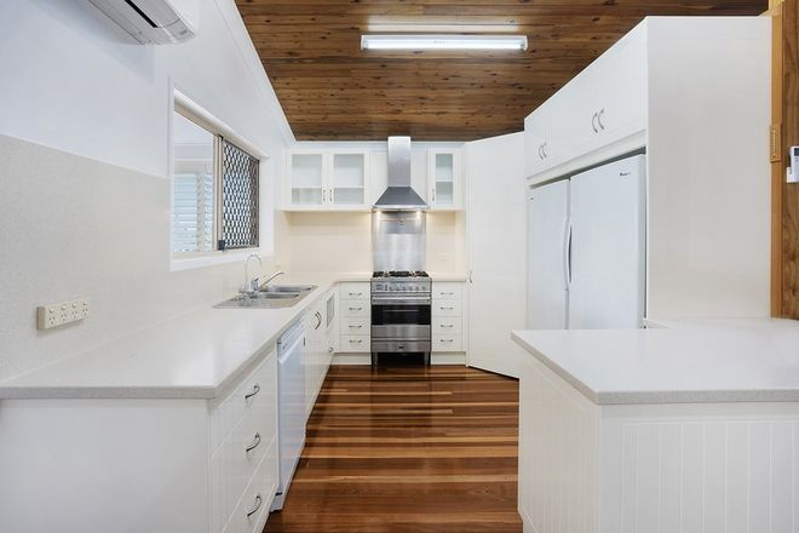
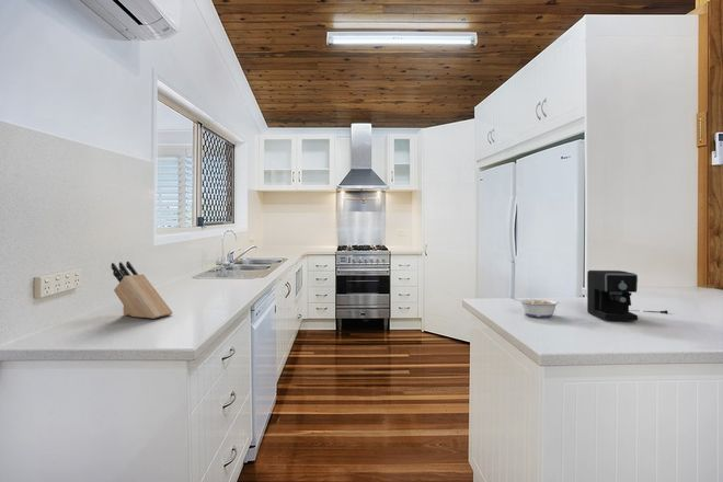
+ knife block (139, 288)
+ coffee maker (635, 291)
+ legume (537, 307)
